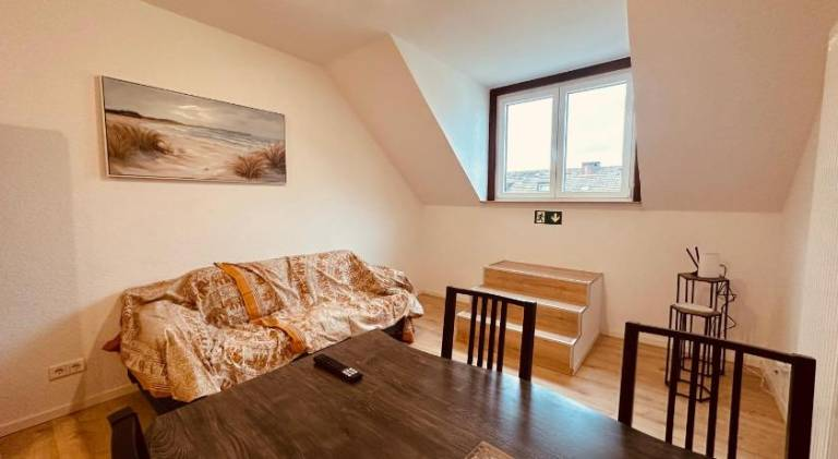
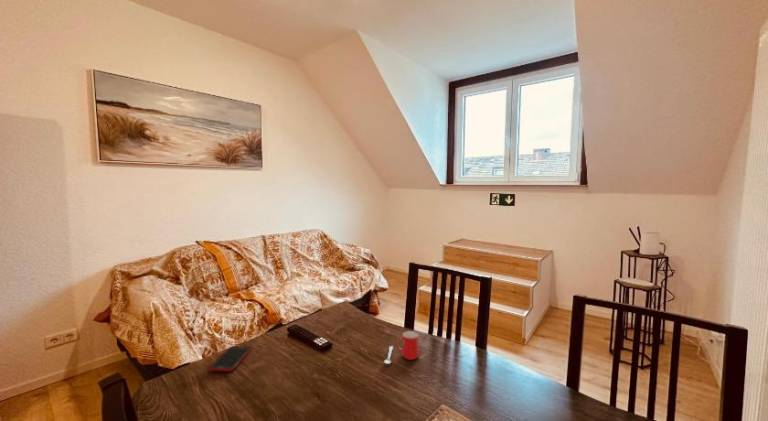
+ cell phone (231, 358)
+ mug (403, 346)
